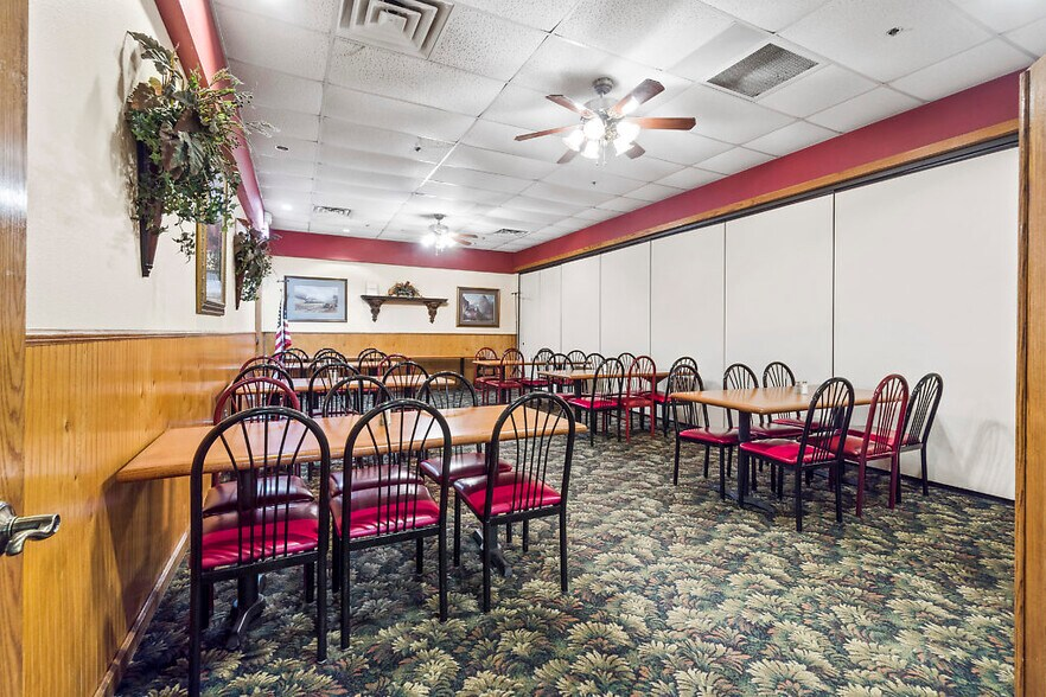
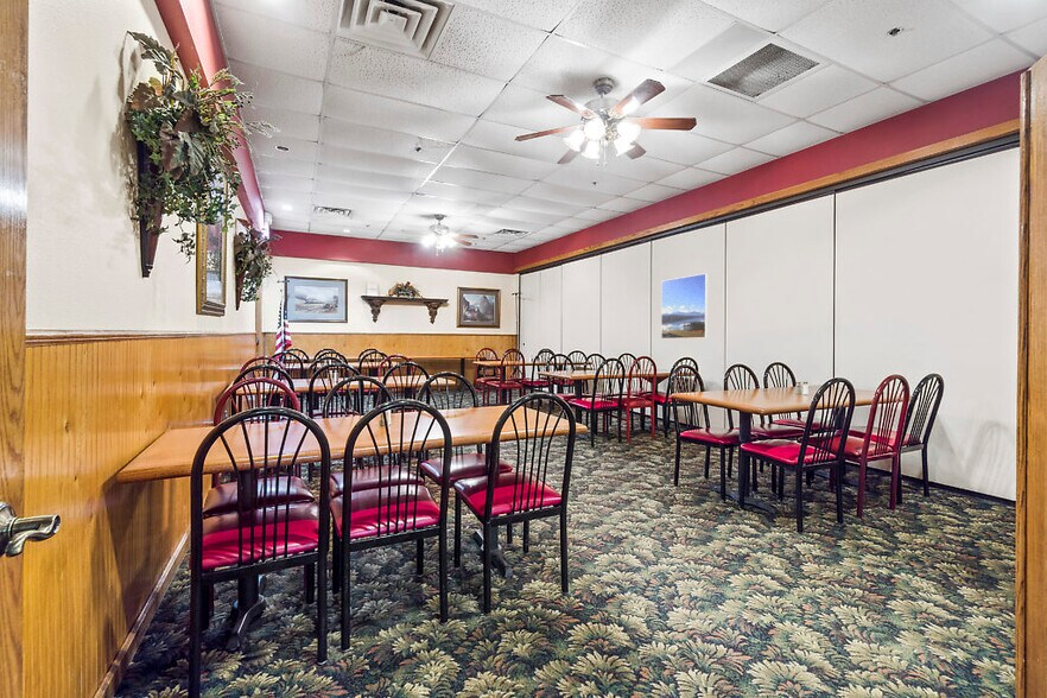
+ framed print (683, 307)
